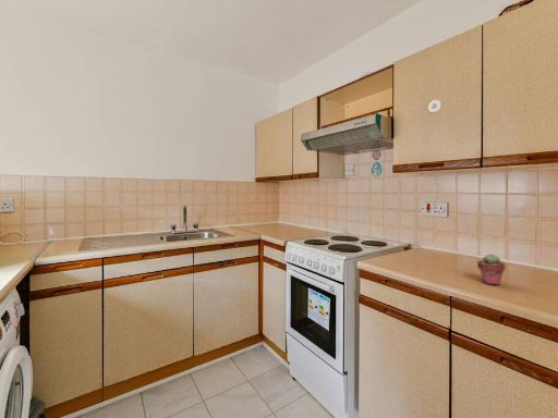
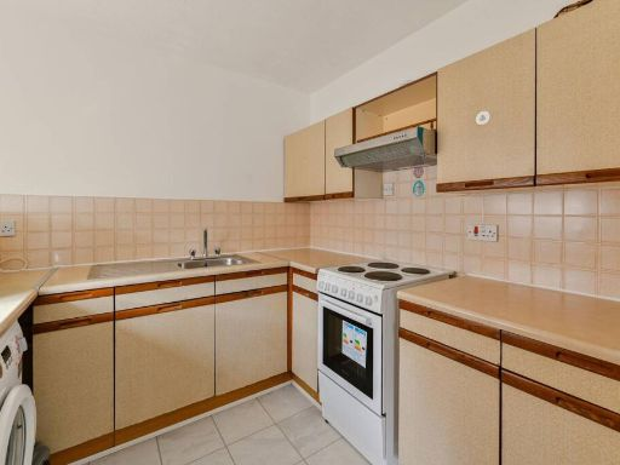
- potted succulent (490, 268)
